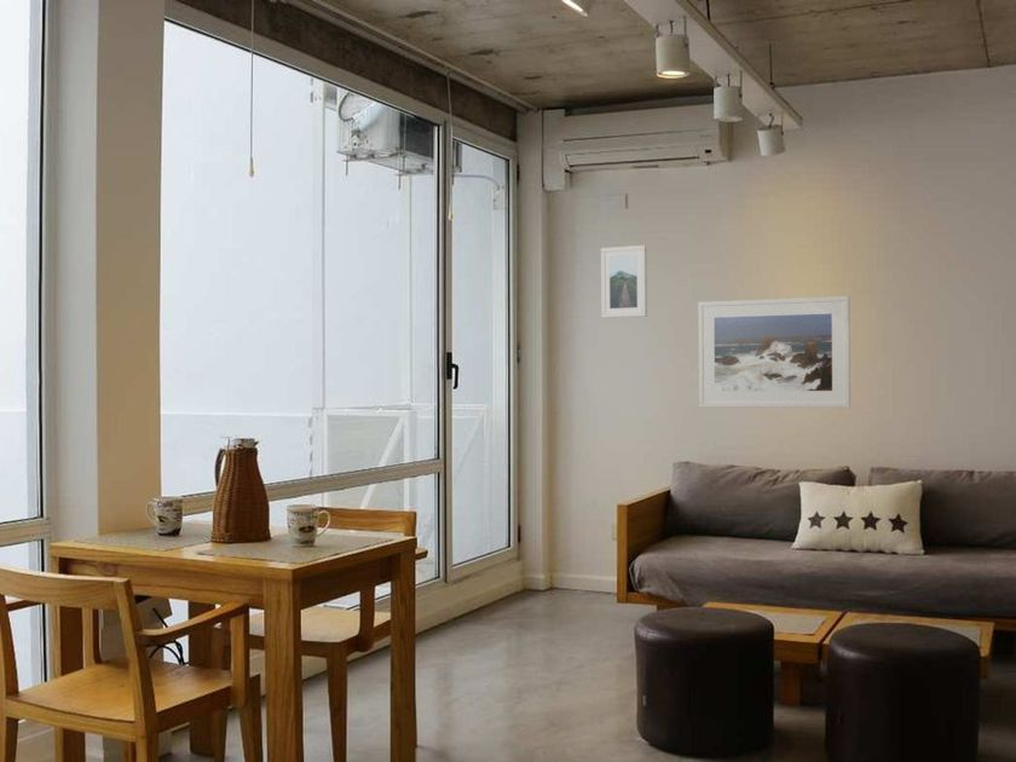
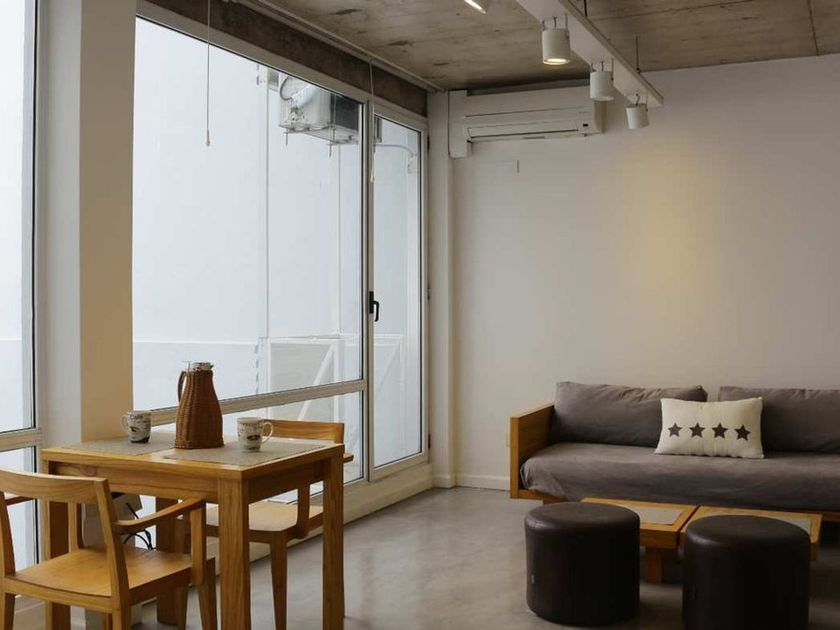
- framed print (623, 282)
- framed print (772, 353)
